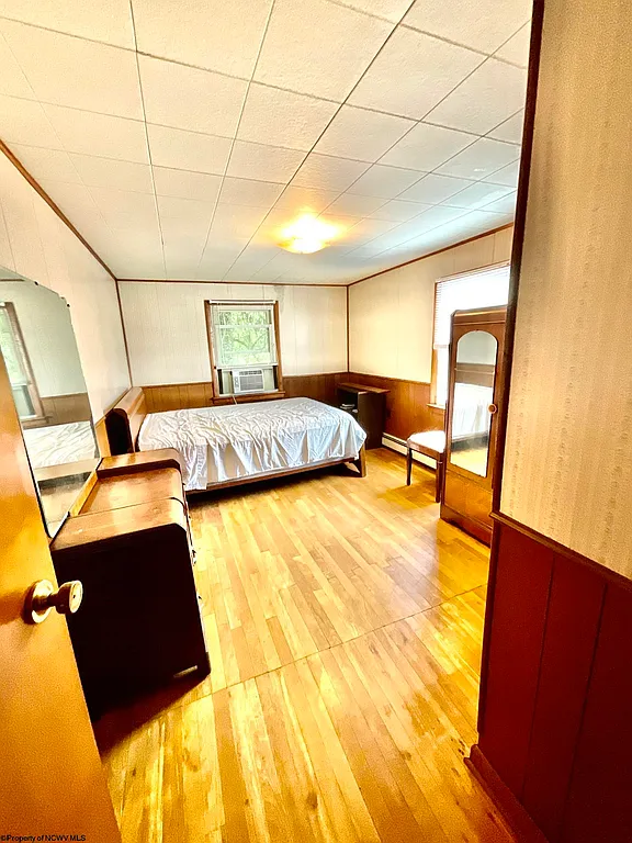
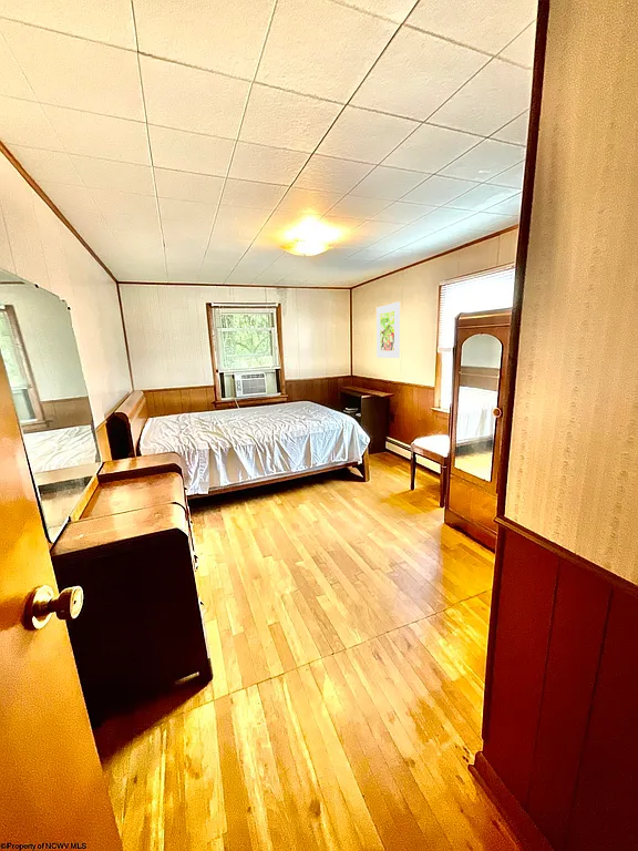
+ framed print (387, 331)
